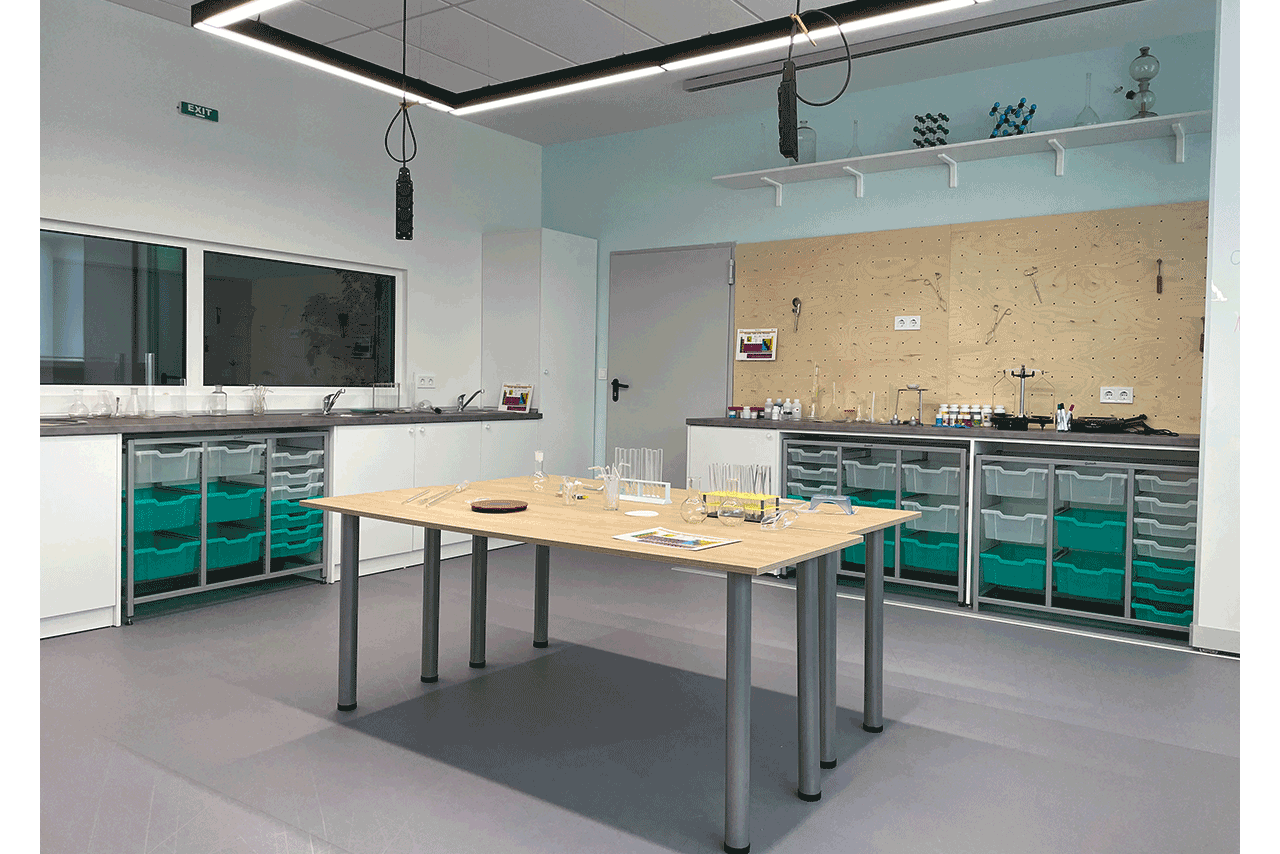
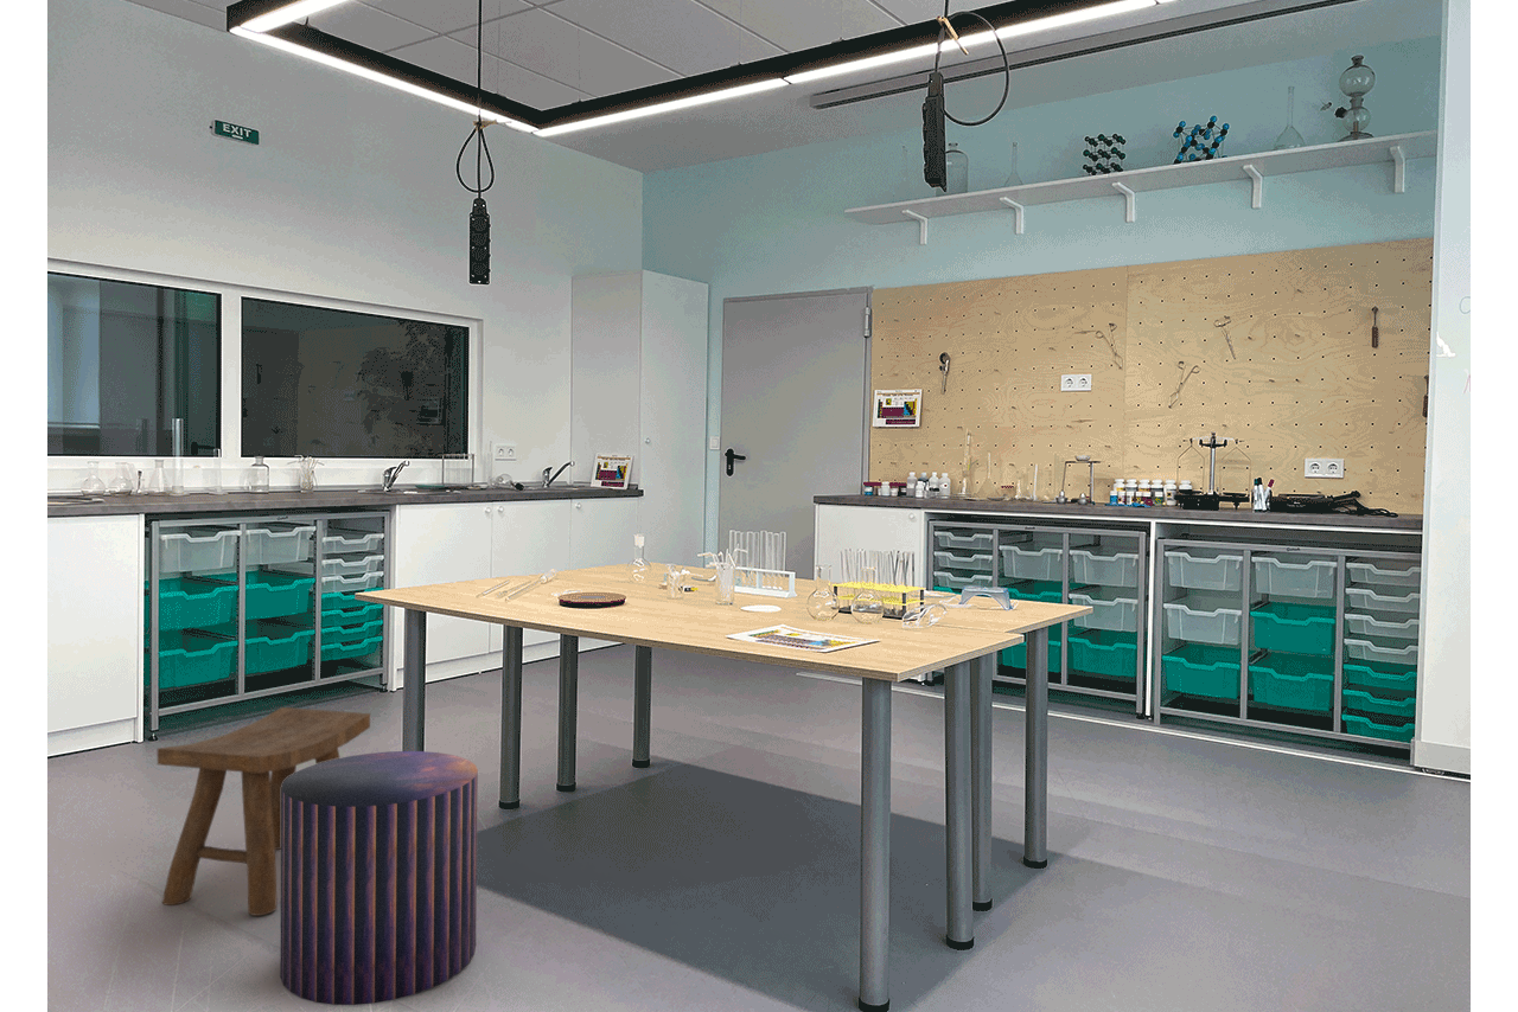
+ stool (270, 802)
+ stool (382, 866)
